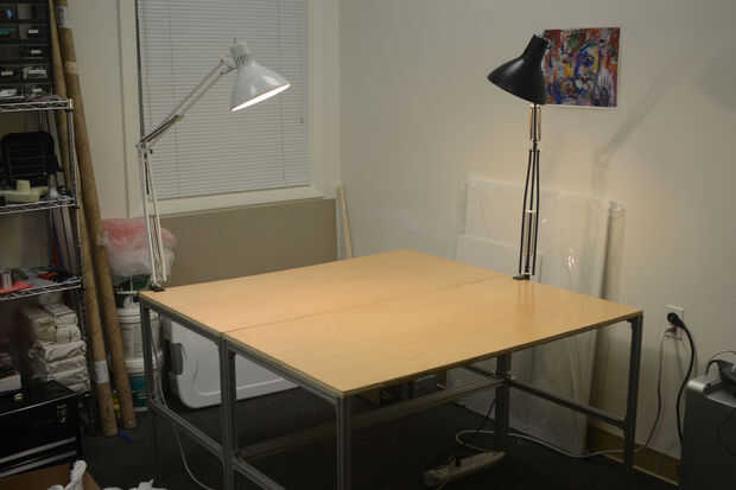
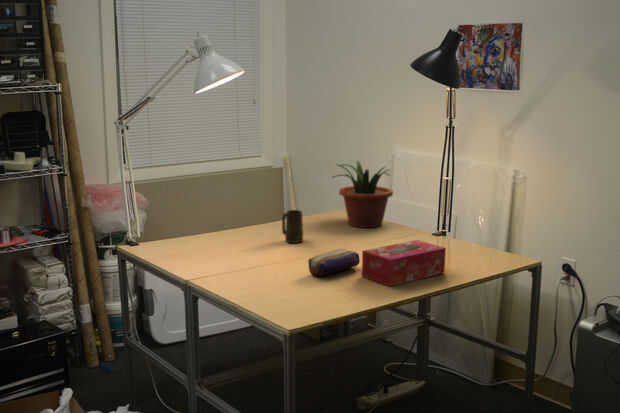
+ mug (291, 226)
+ potted plant (361, 195)
+ pencil case (334, 261)
+ tissue box (403, 261)
